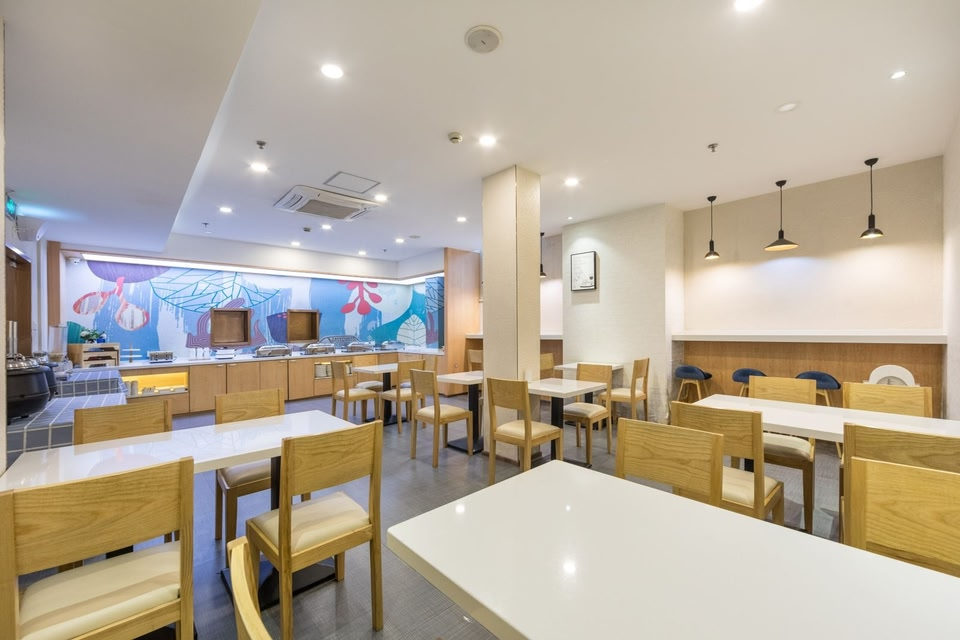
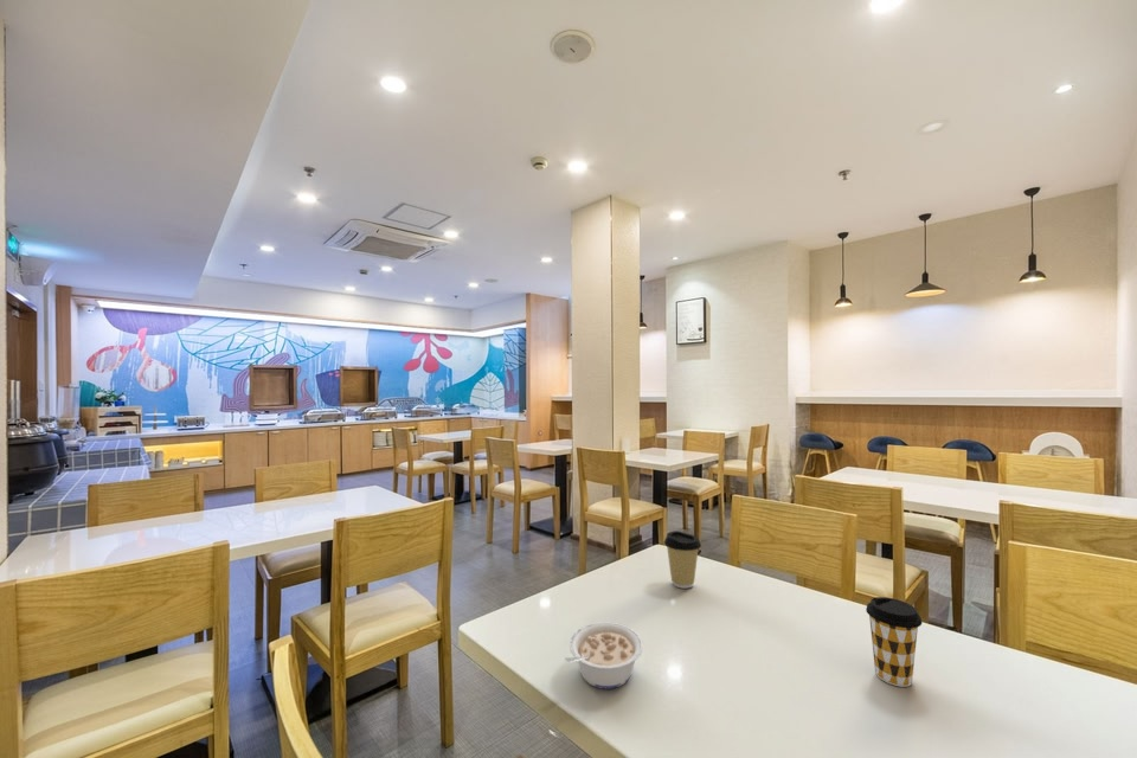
+ coffee cup (893, 641)
+ coffee cup (682, 559)
+ legume (605, 656)
